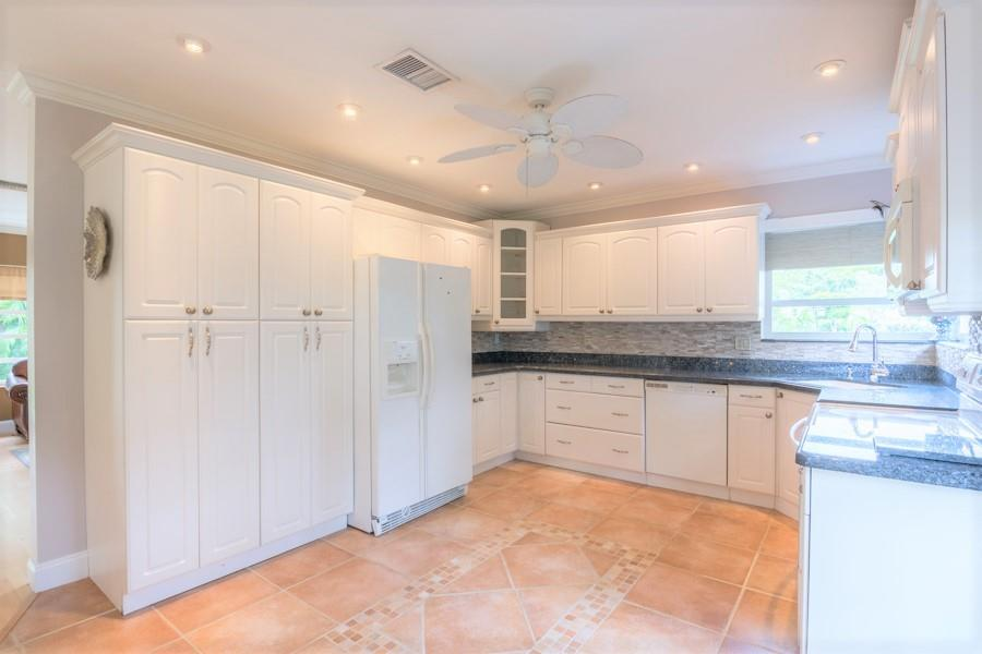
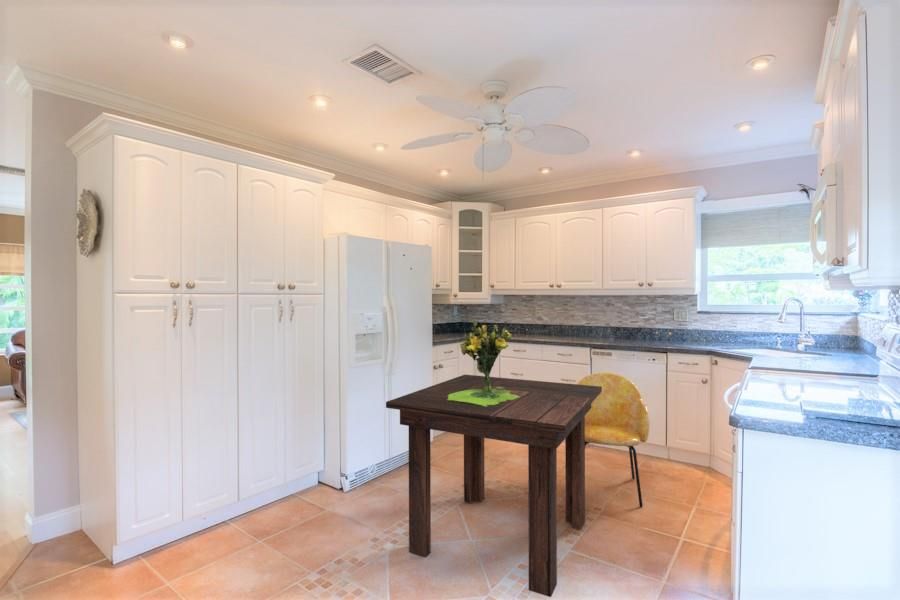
+ chair (607, 433)
+ bouquet (486, 356)
+ dining table (483, 464)
